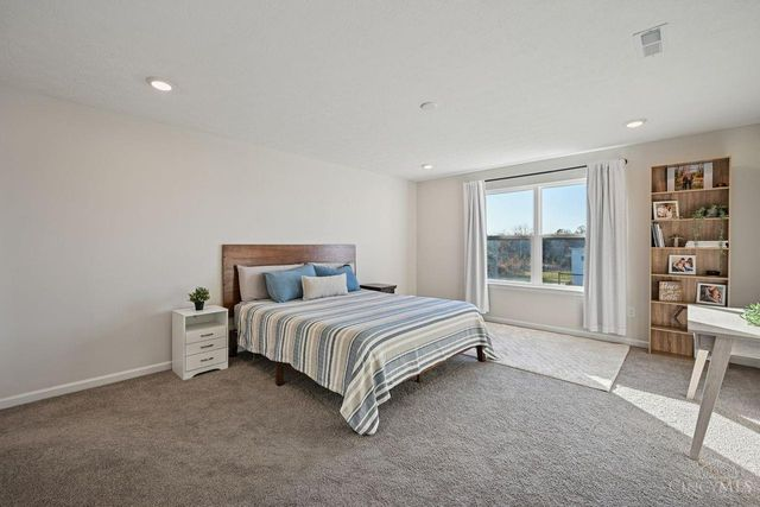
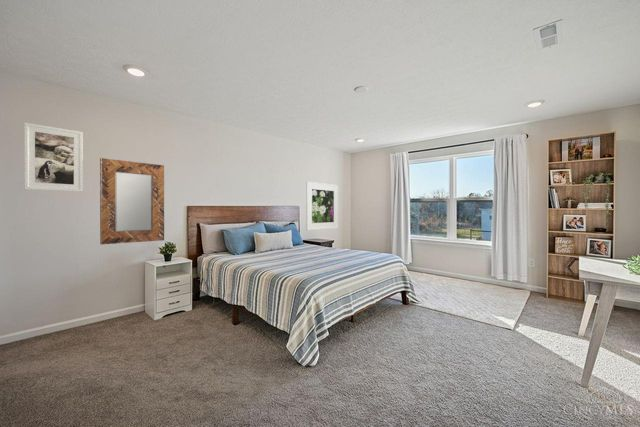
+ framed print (323, 206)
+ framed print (55, 159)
+ home mirror (134, 202)
